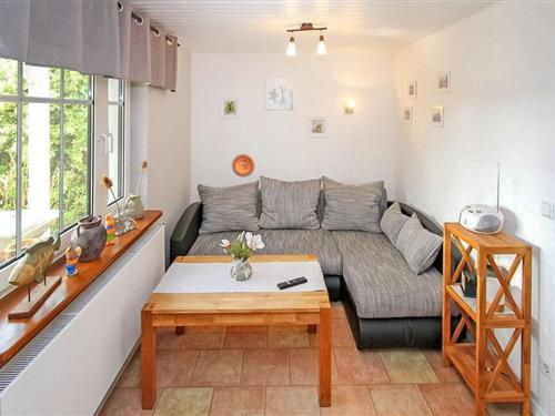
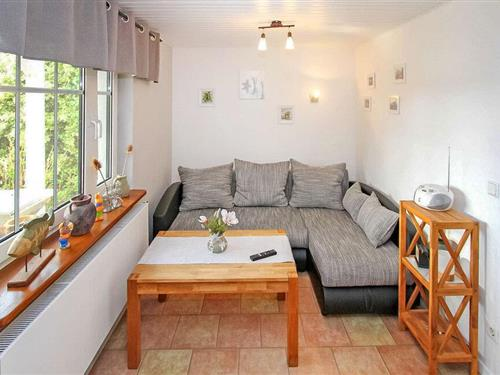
- decorative plate (243, 165)
